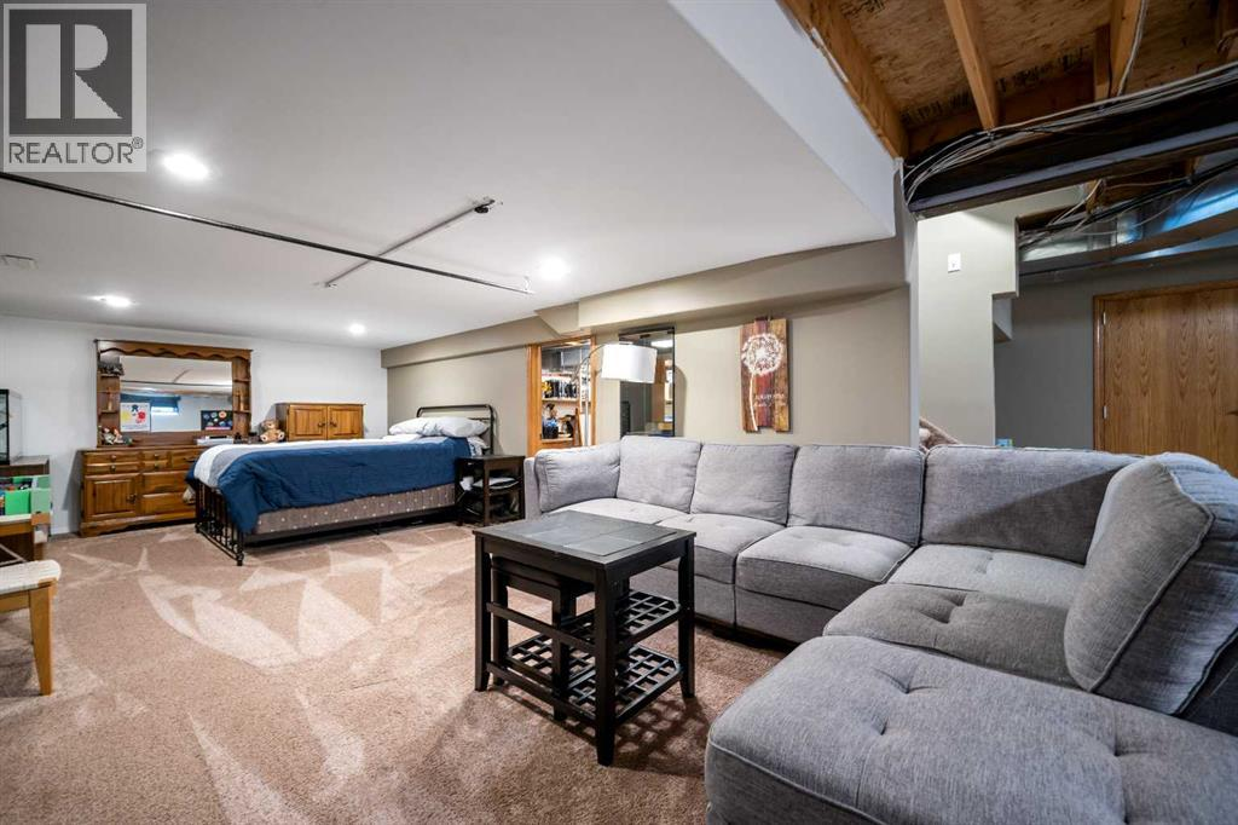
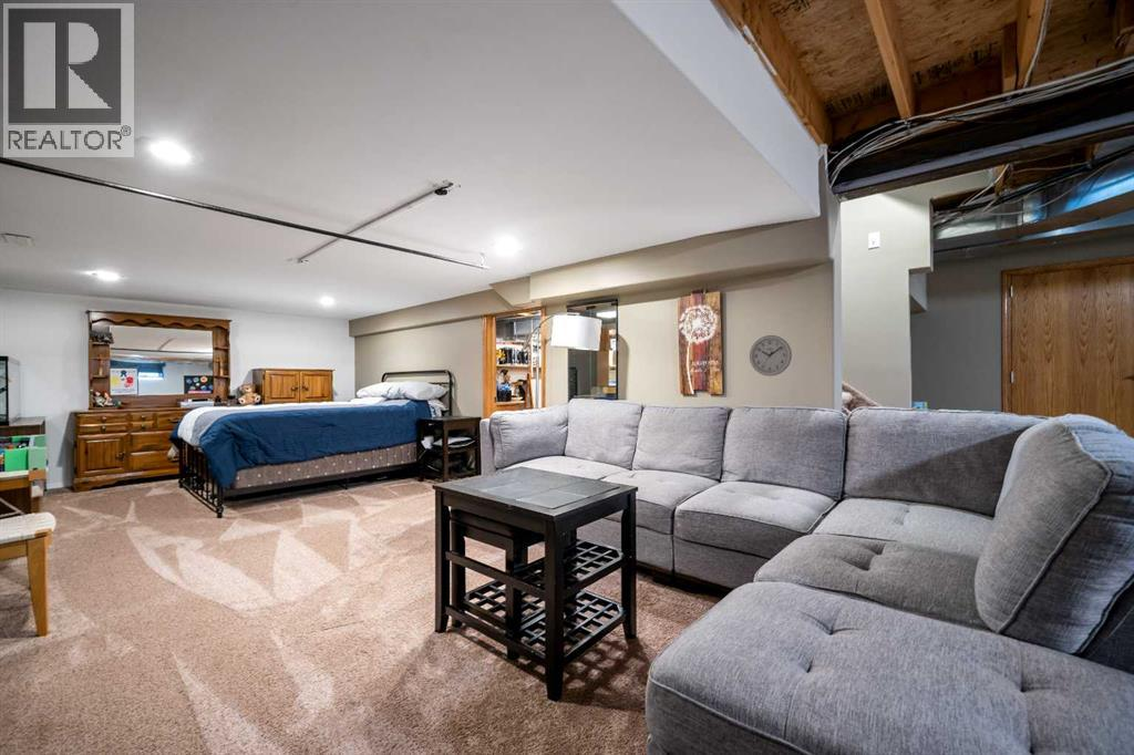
+ wall clock (770, 355)
